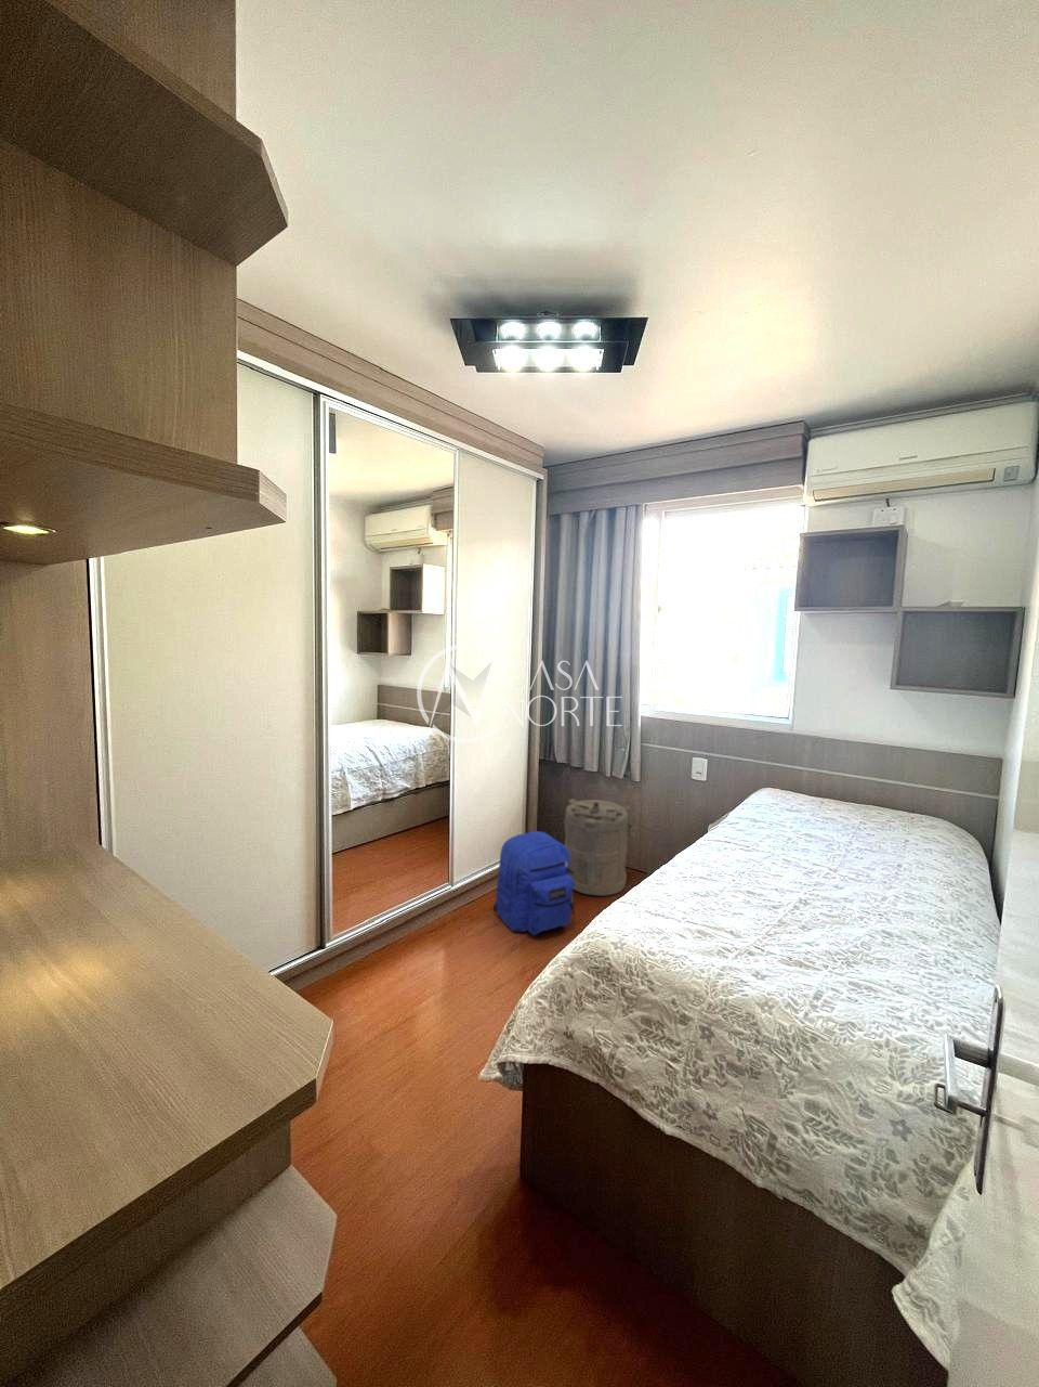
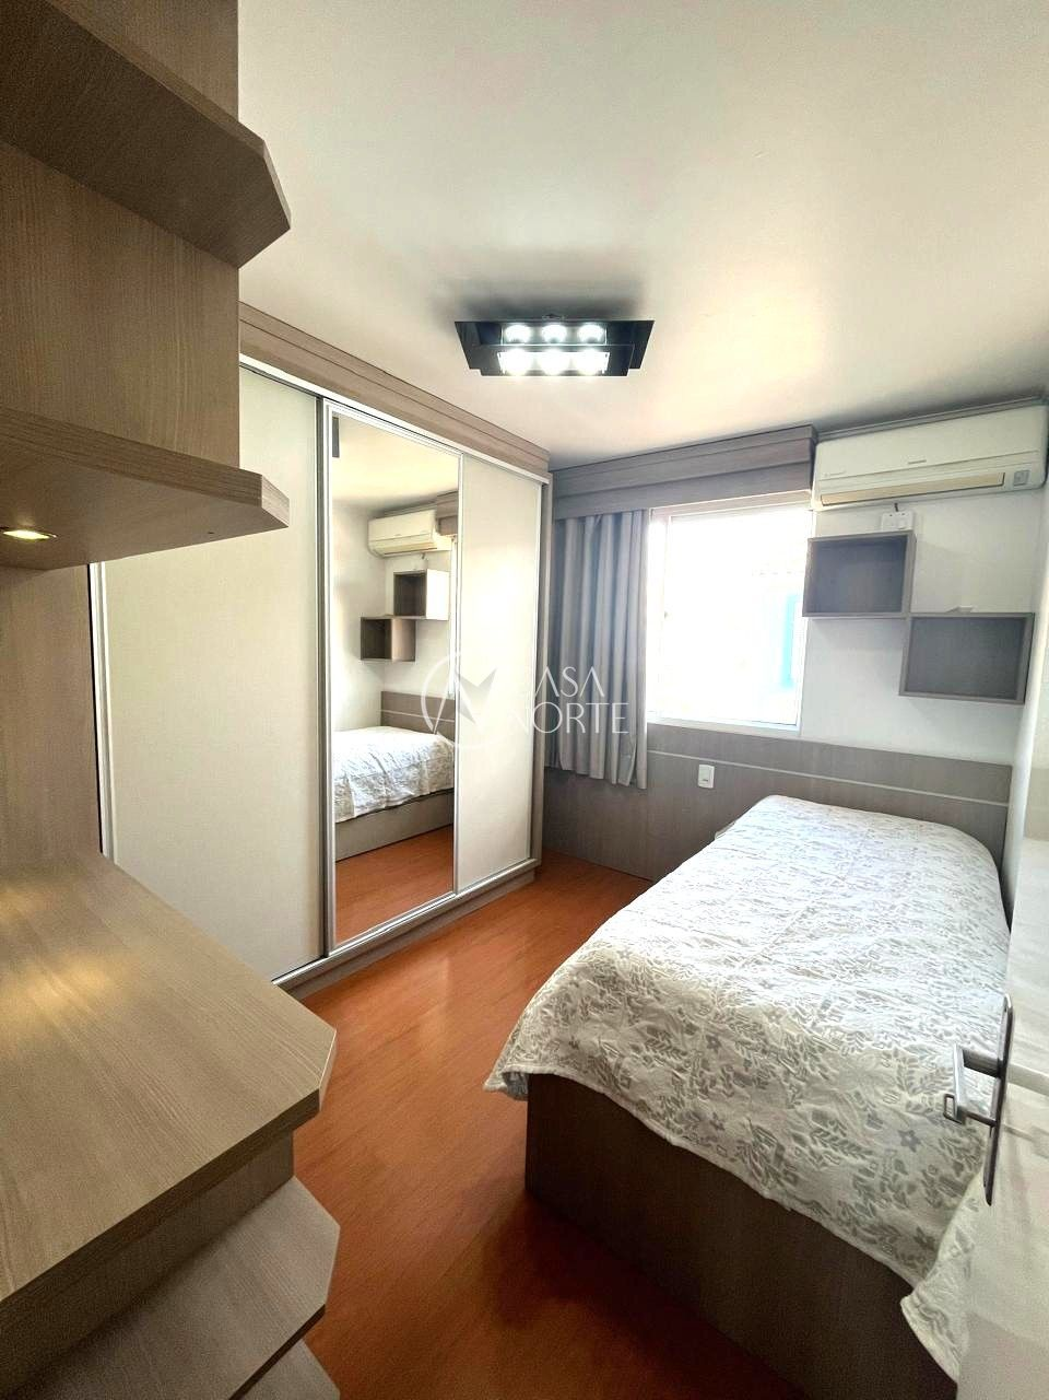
- backpack (539, 880)
- laundry hamper (593, 841)
